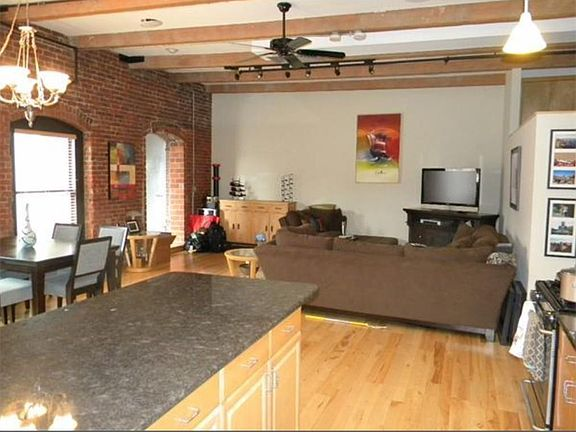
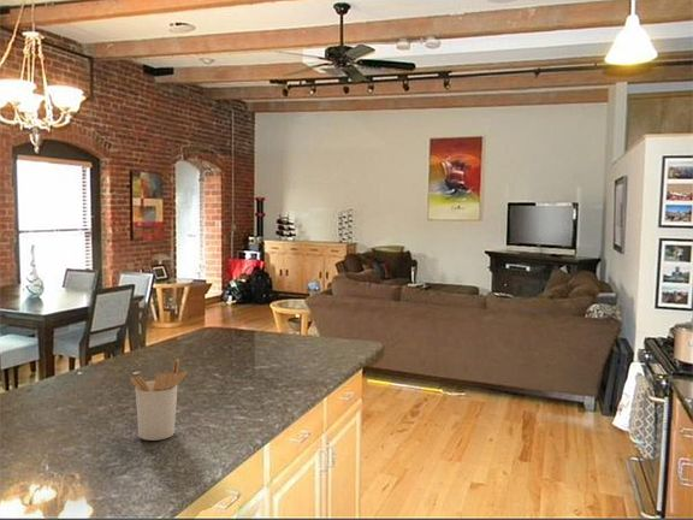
+ utensil holder (161, 400)
